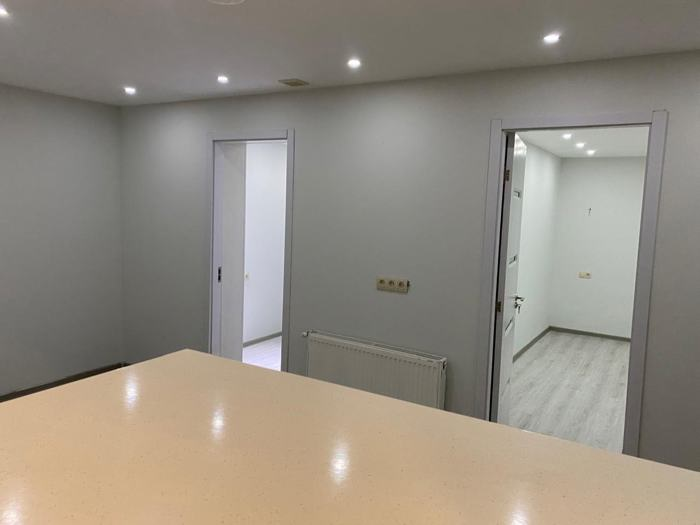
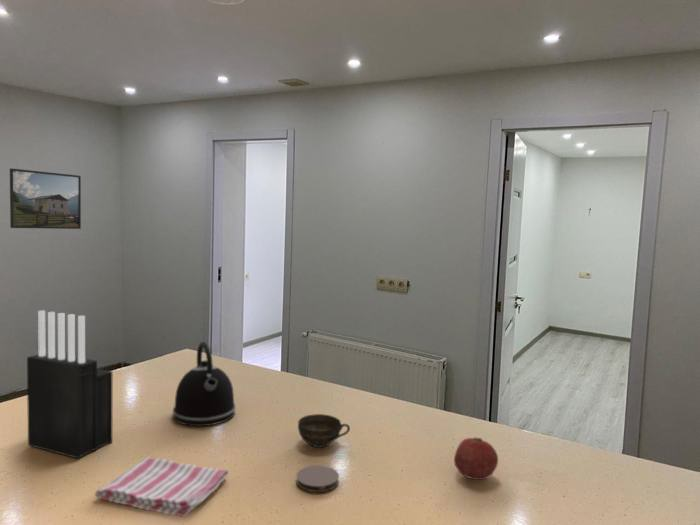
+ kettle (205, 378)
+ cup (323, 432)
+ knife block (74, 377)
+ fruit (475, 457)
+ coaster (317, 478)
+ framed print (47, 200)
+ dish towel (164, 481)
